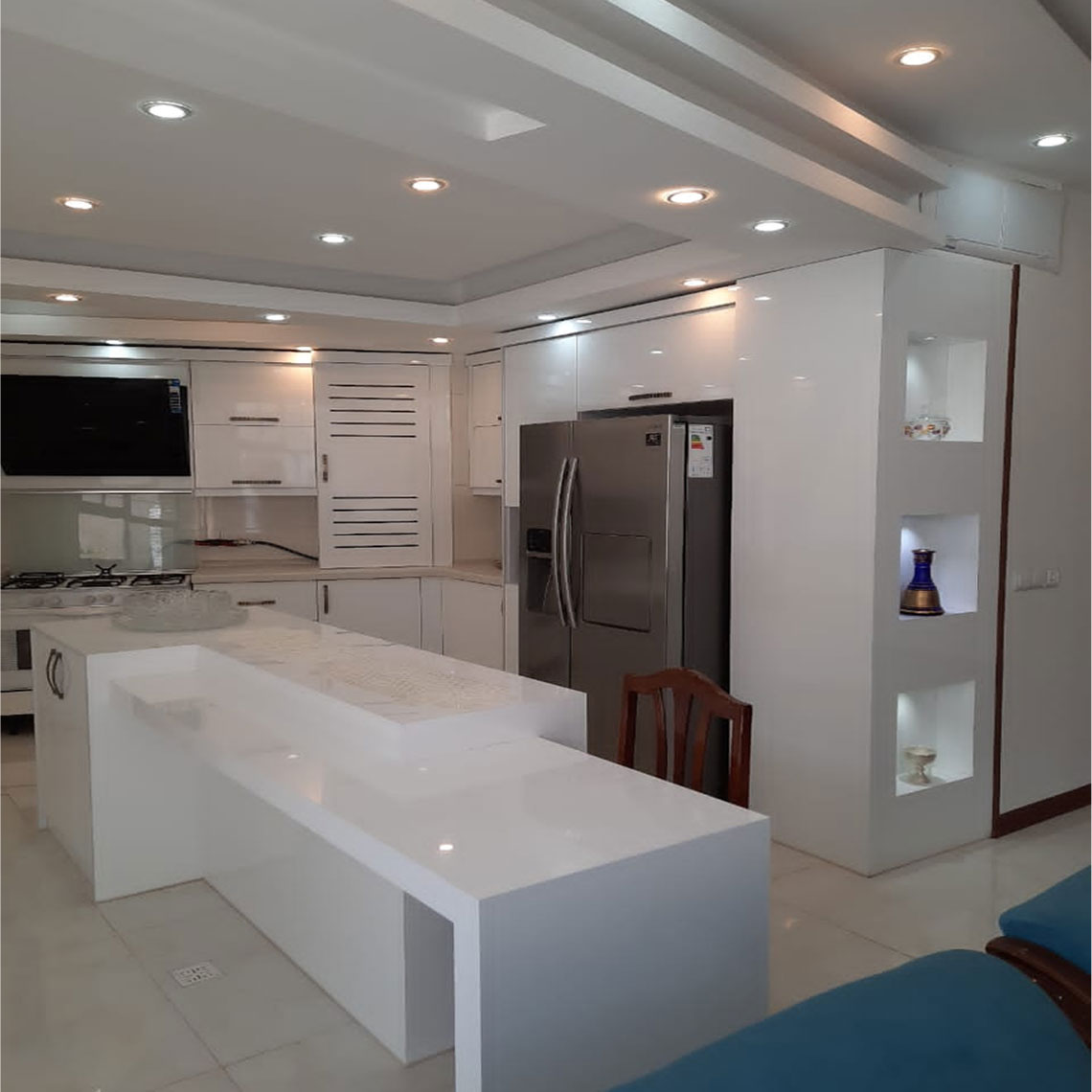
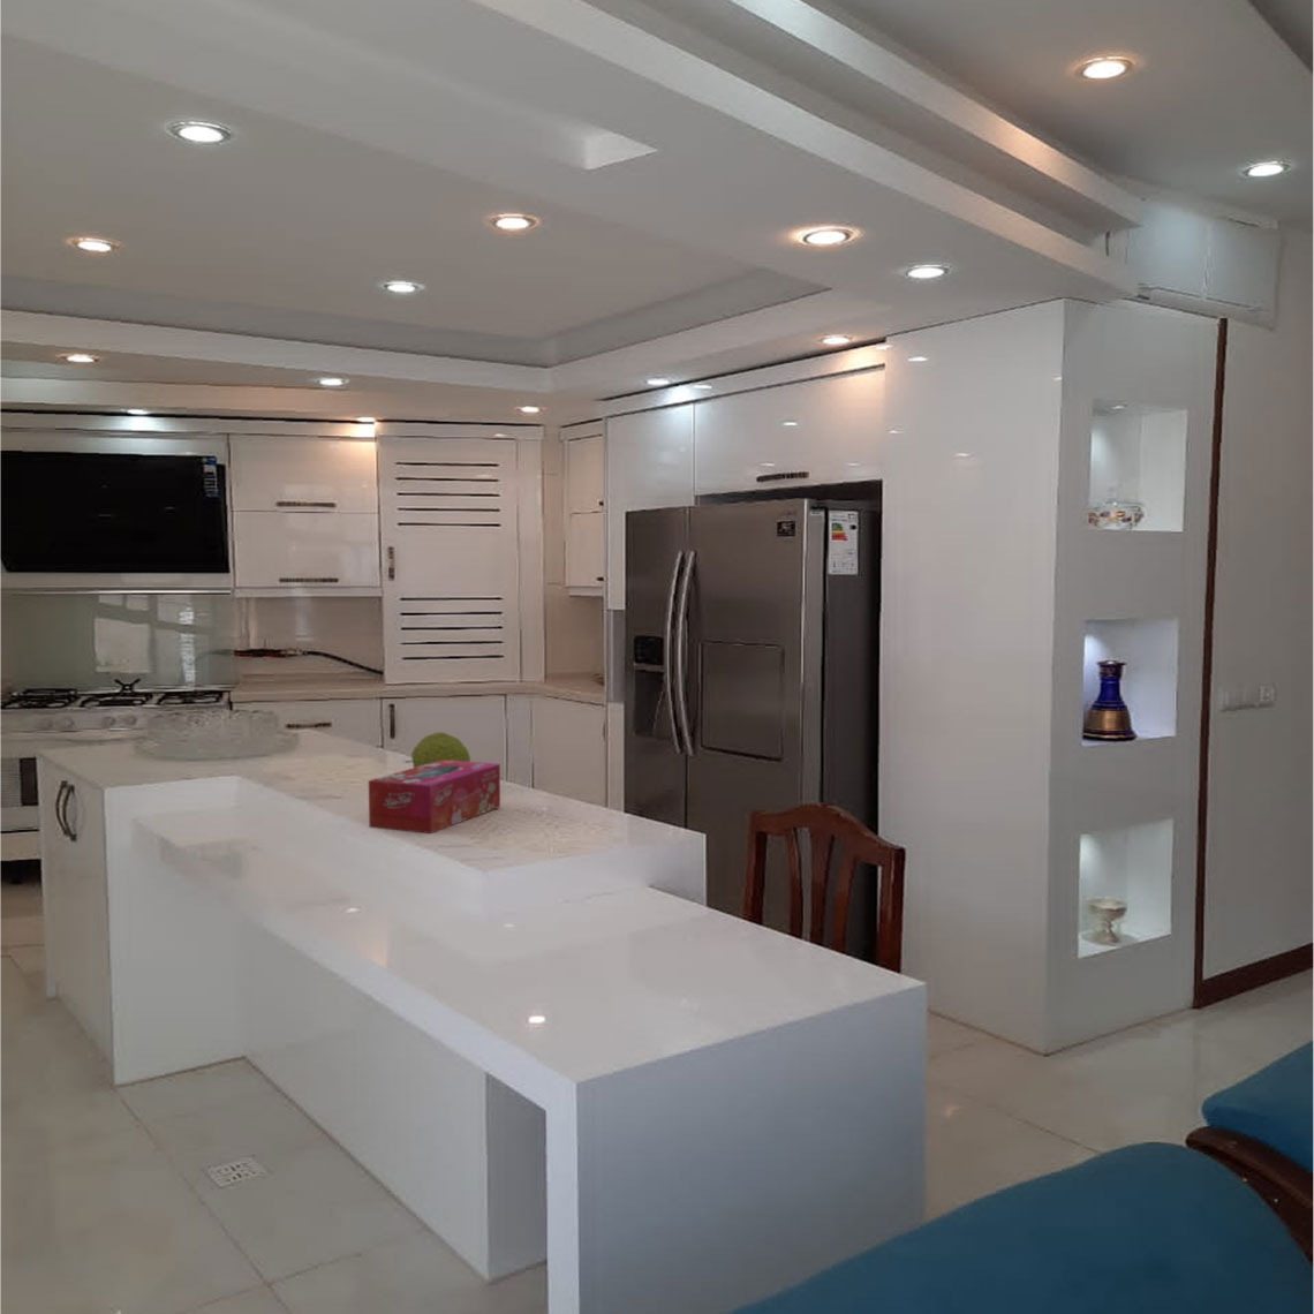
+ fruit (440, 759)
+ tissue box (437, 794)
